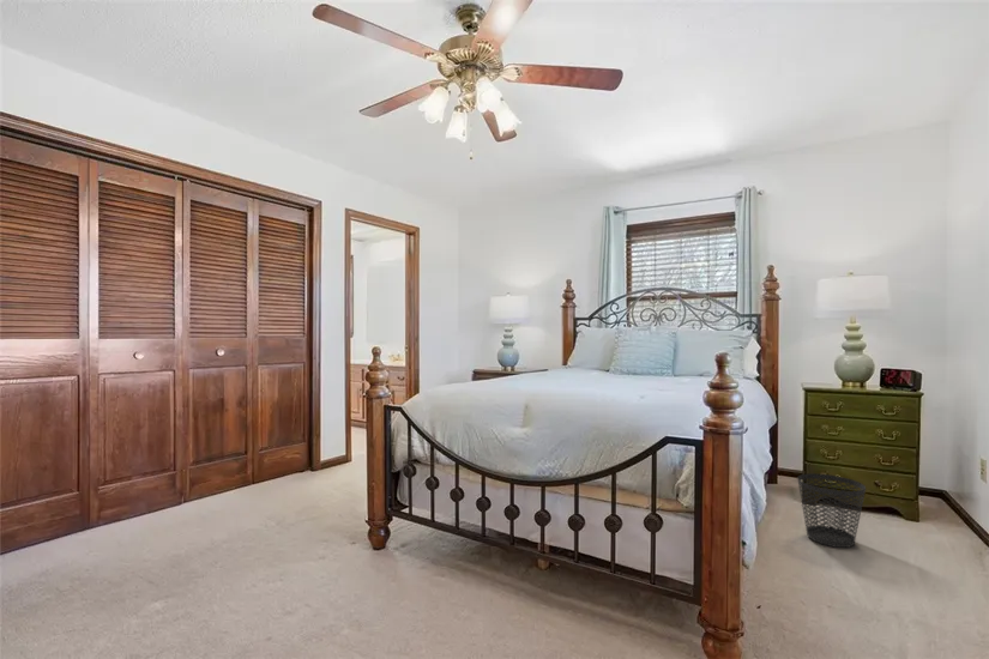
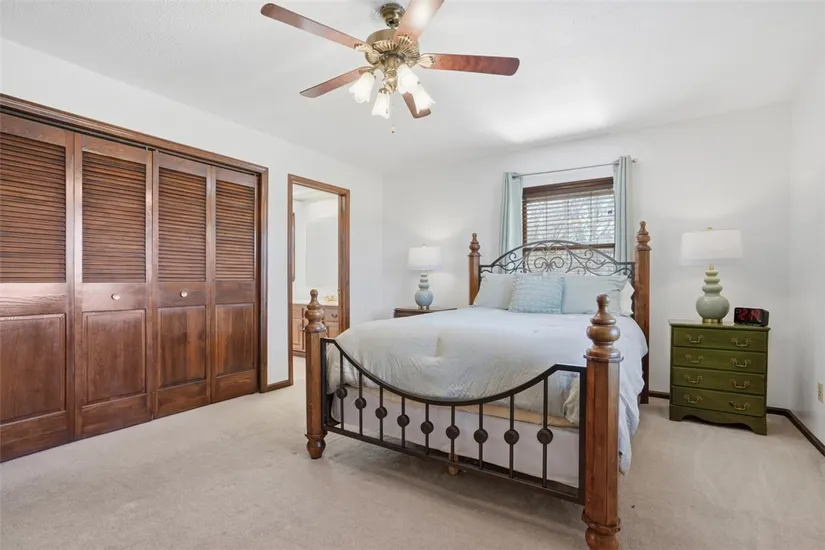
- wastebasket (830, 510)
